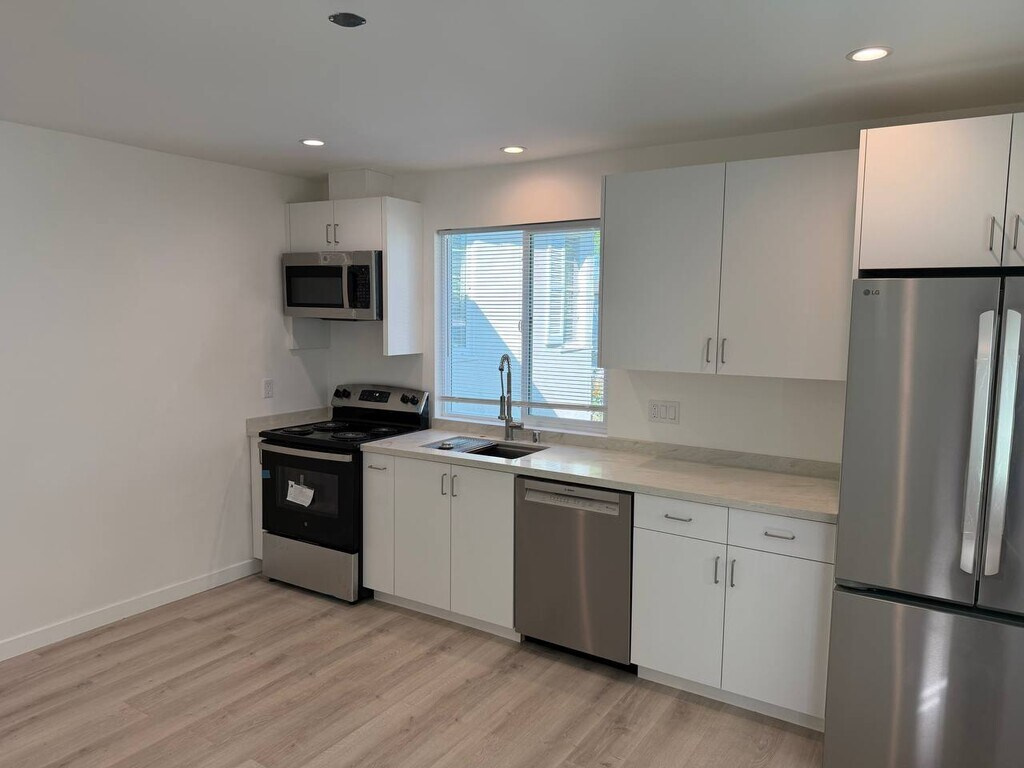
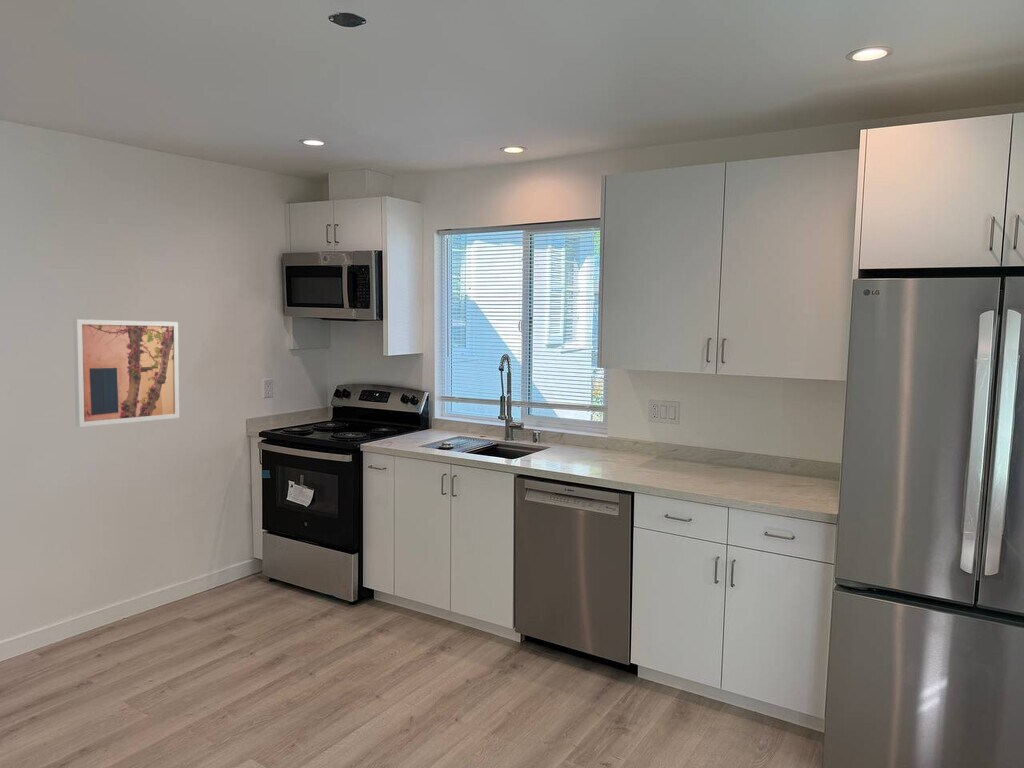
+ wall art (129, 371)
